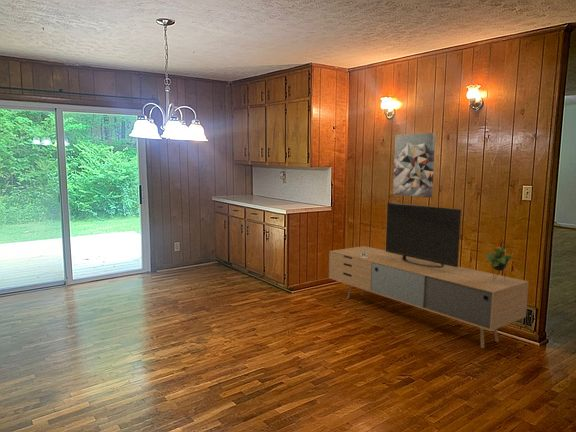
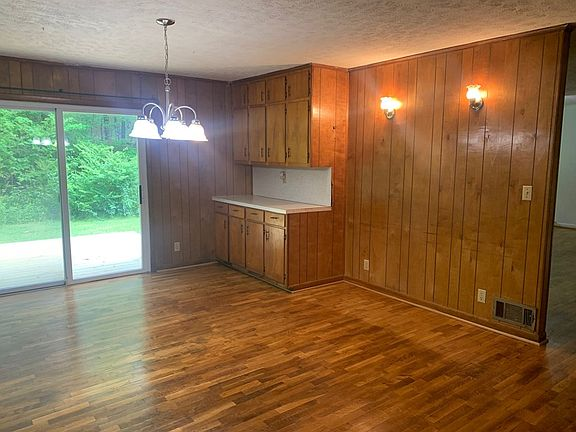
- wall art (413, 165)
- media console (416, 262)
